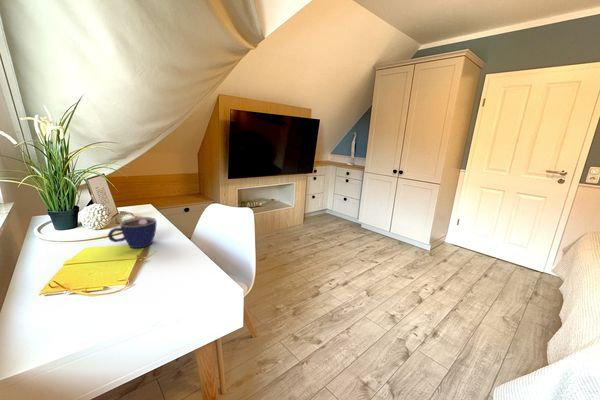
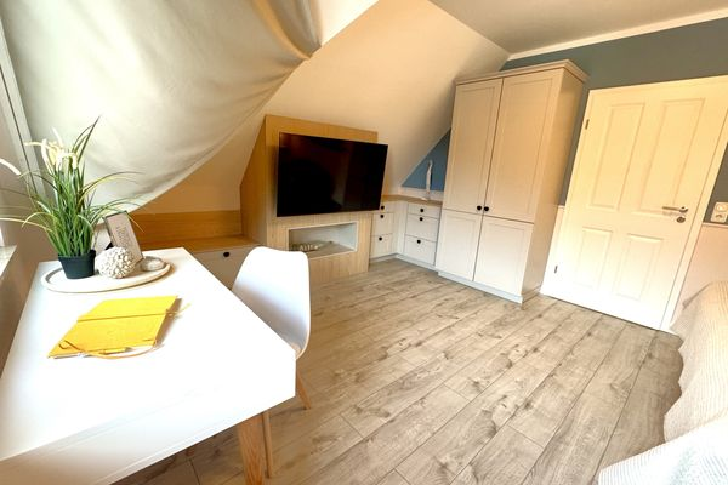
- cup (133, 233)
